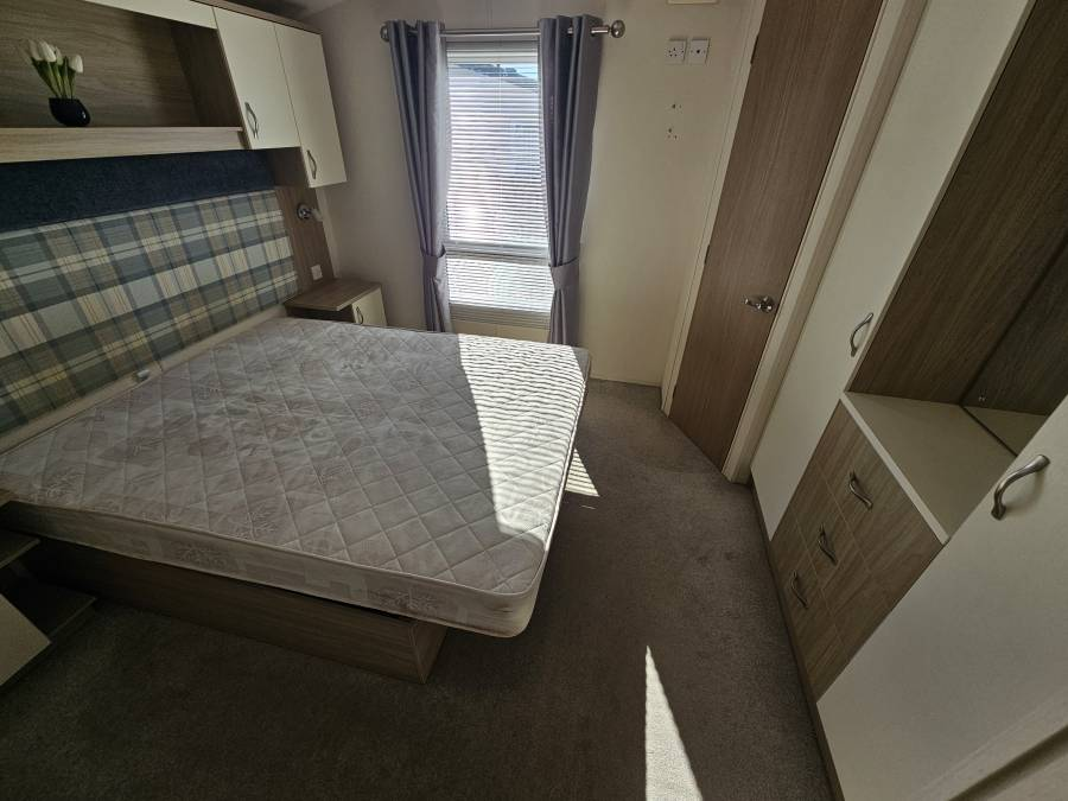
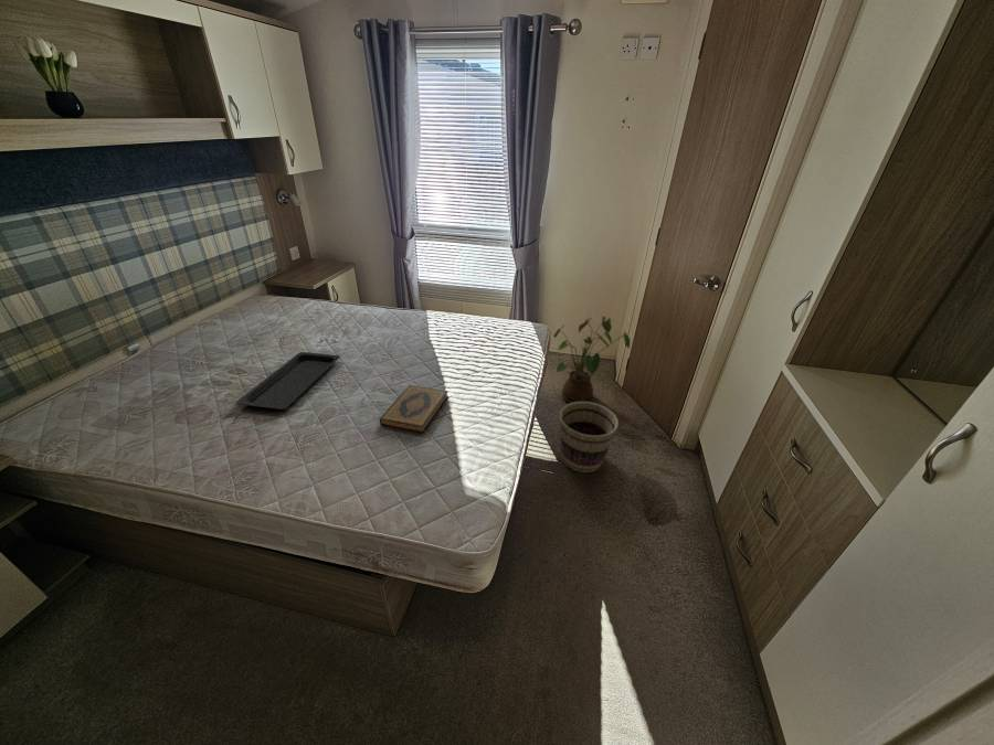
+ hardback book (415, 406)
+ house plant (585, 364)
+ basket (584, 438)
+ serving tray (294, 379)
